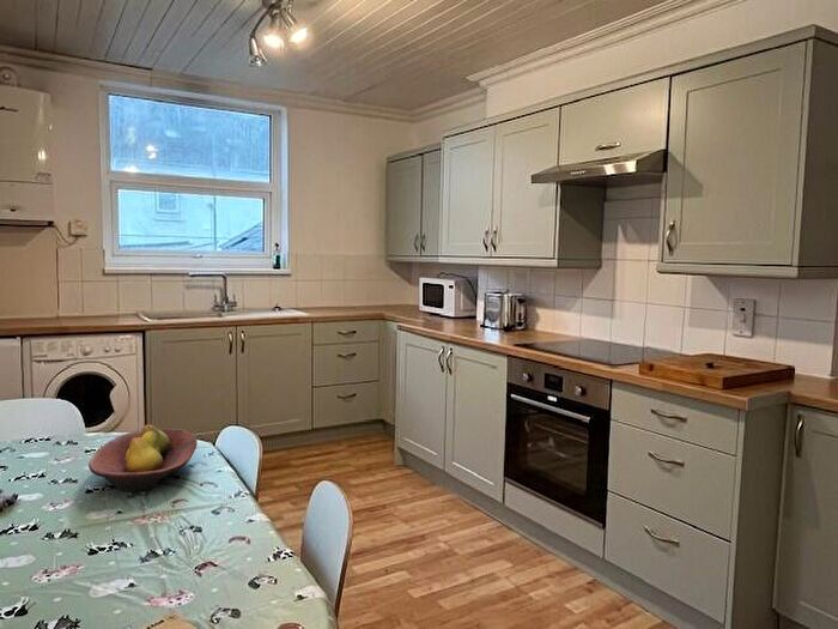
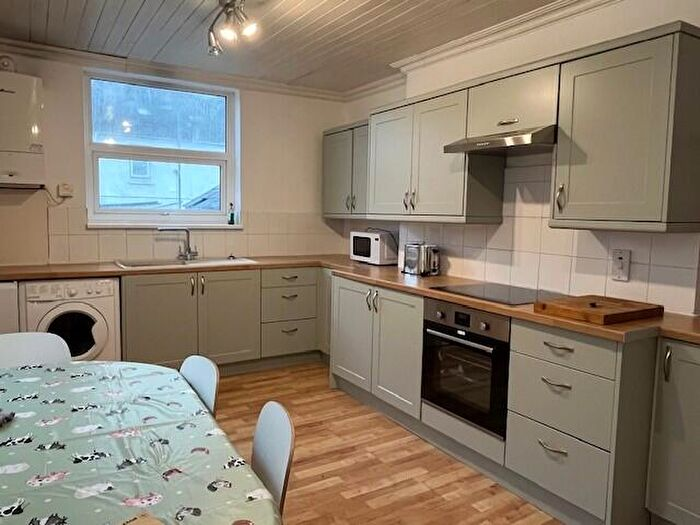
- fruit bowl (146, 452)
